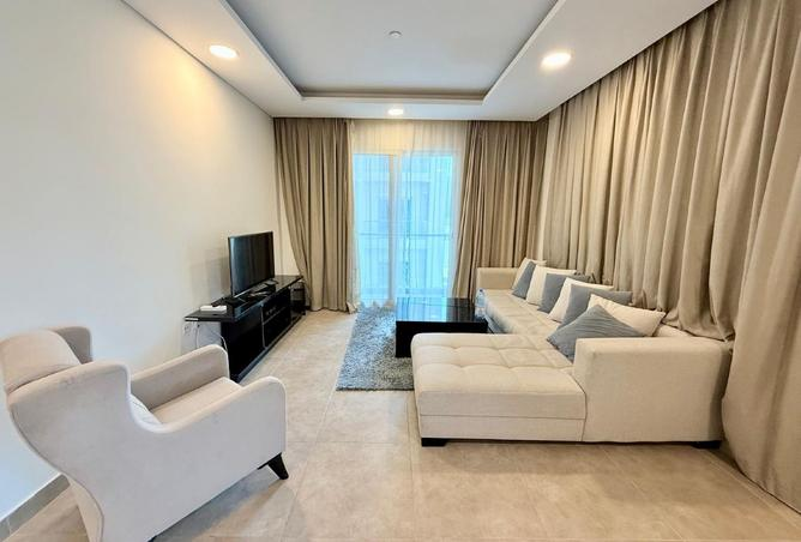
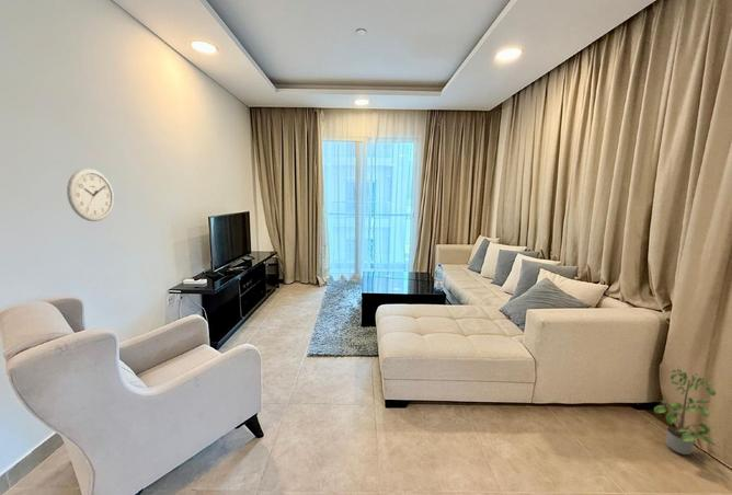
+ potted plant (688, 411)
+ wall clock (93, 195)
